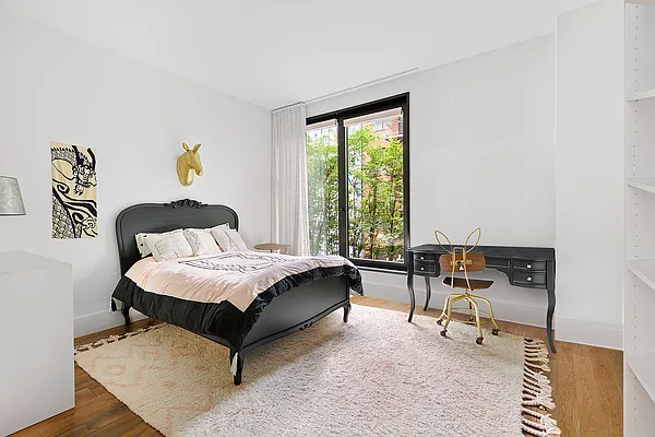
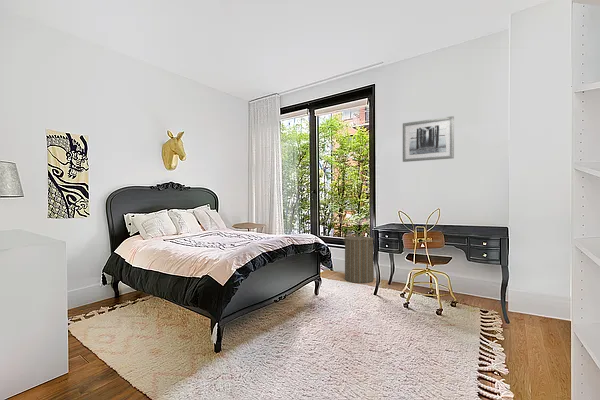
+ laundry hamper (359, 255)
+ wall art (427, 140)
